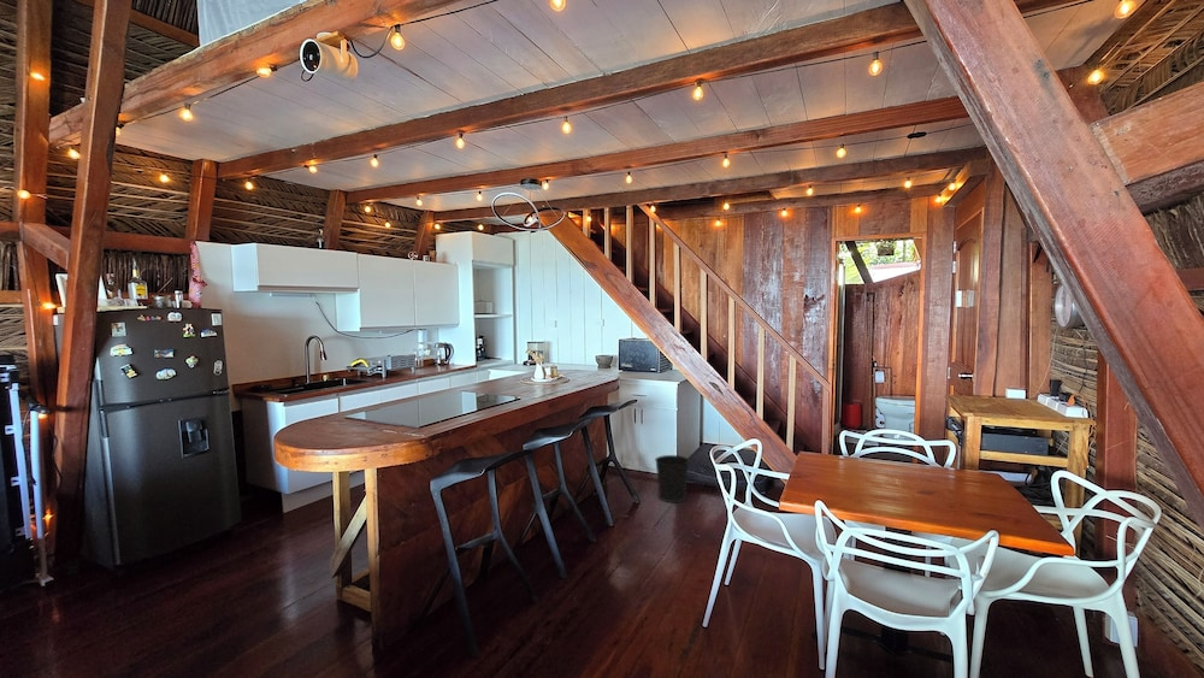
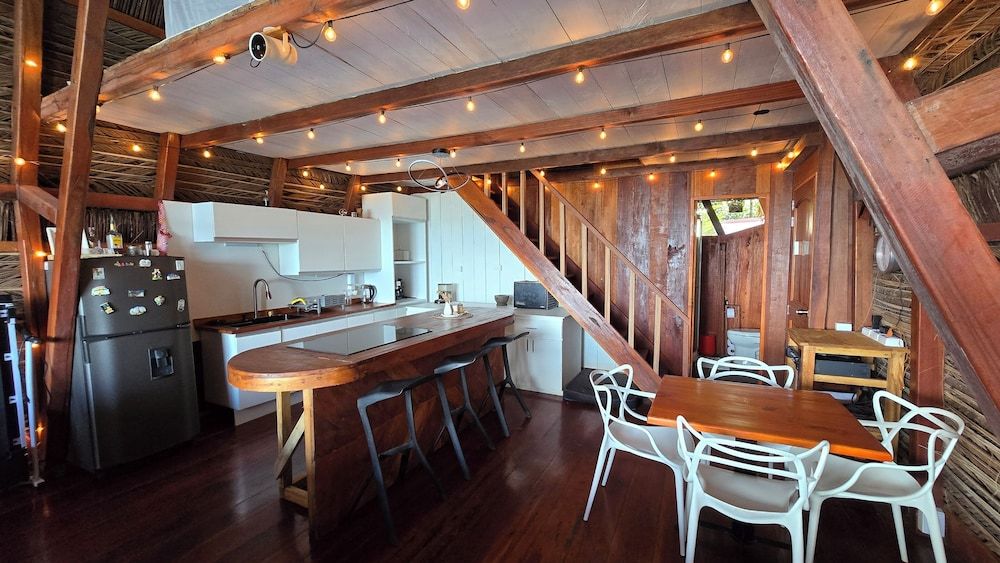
- wastebasket (672, 478)
